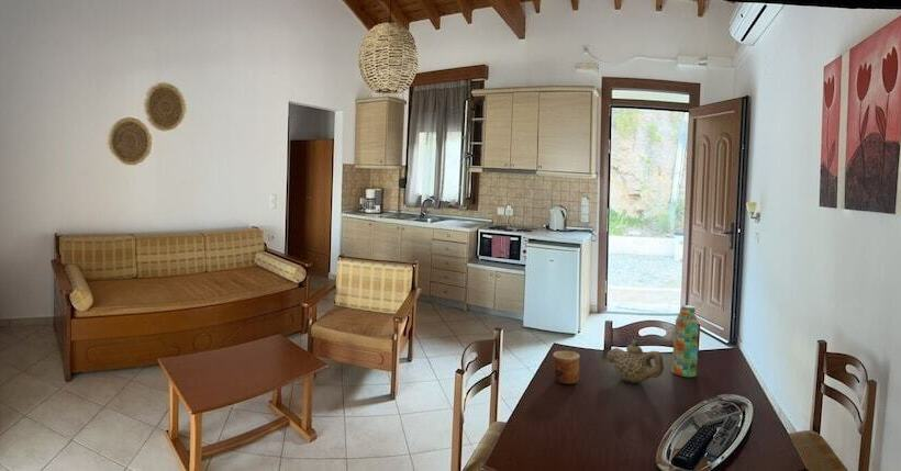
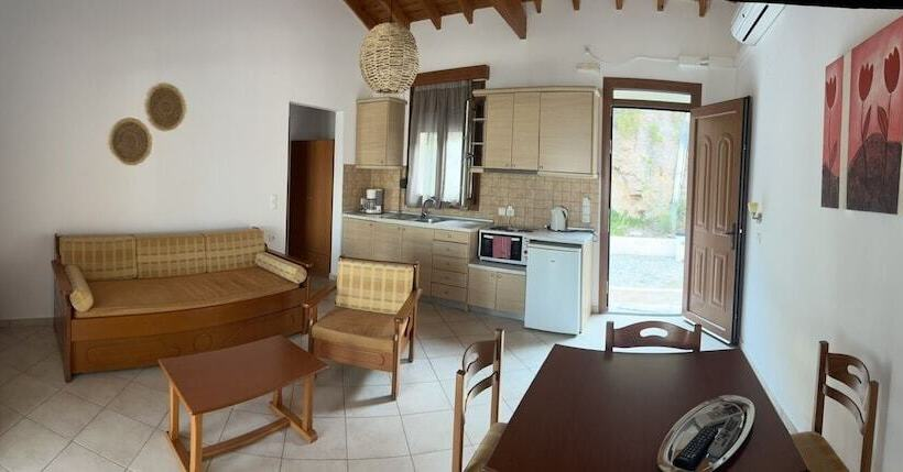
- water bottle (686, 339)
- cup (566, 368)
- teapot (634, 361)
